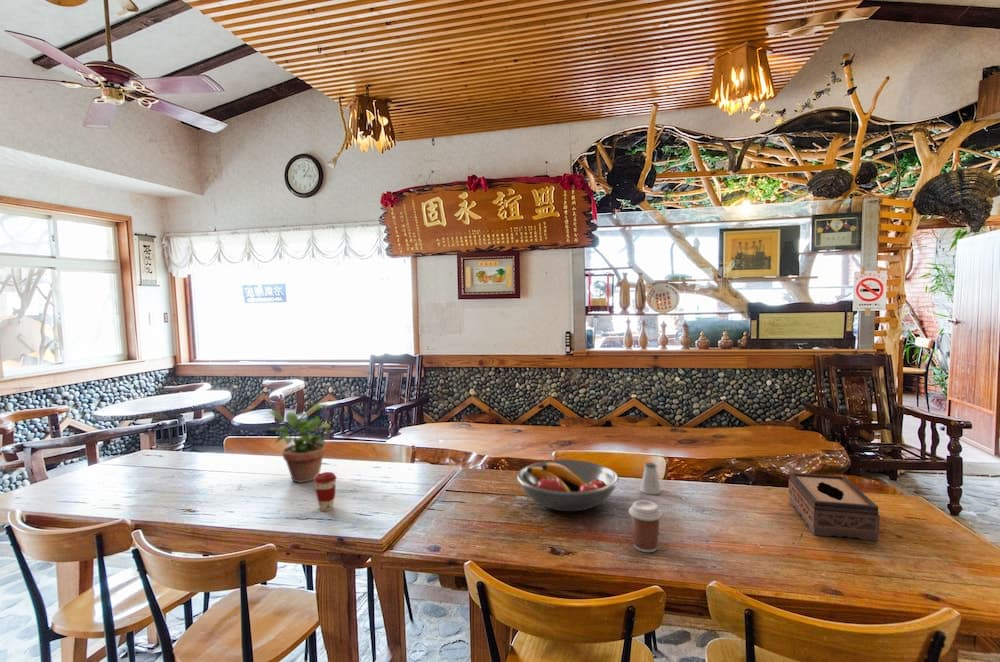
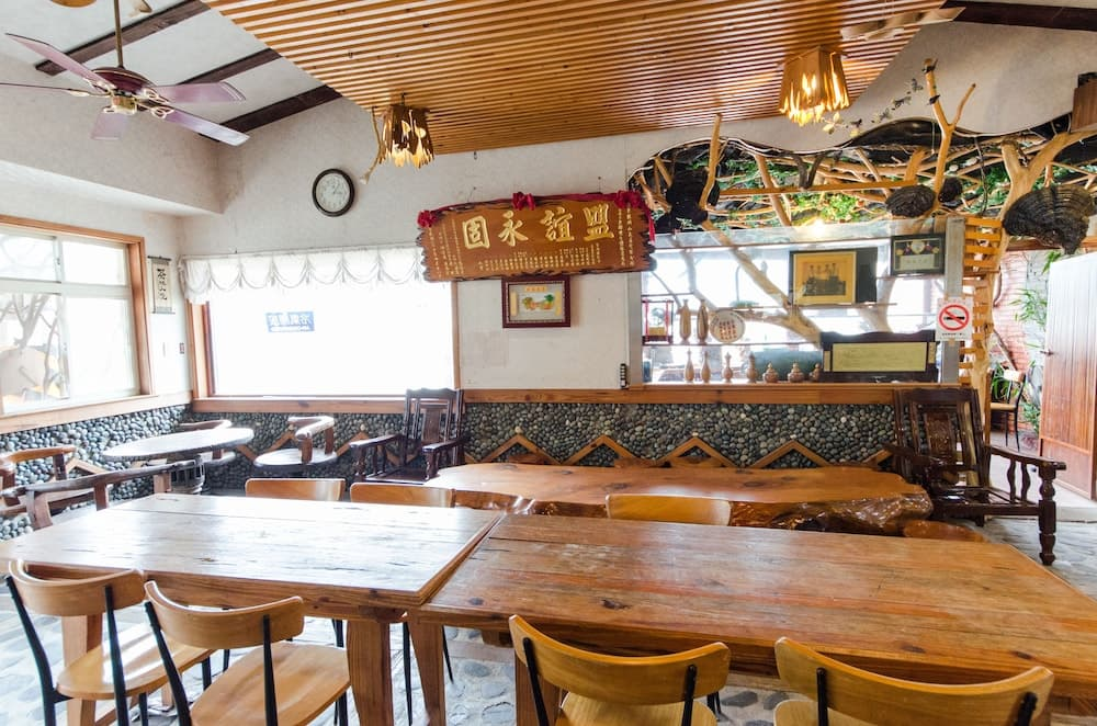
- potted plant (295, 443)
- coffee cup (645, 525)
- coffee cup (325, 491)
- tissue box (829, 503)
- fruit bowl (567, 484)
- saltshaker (650, 477)
